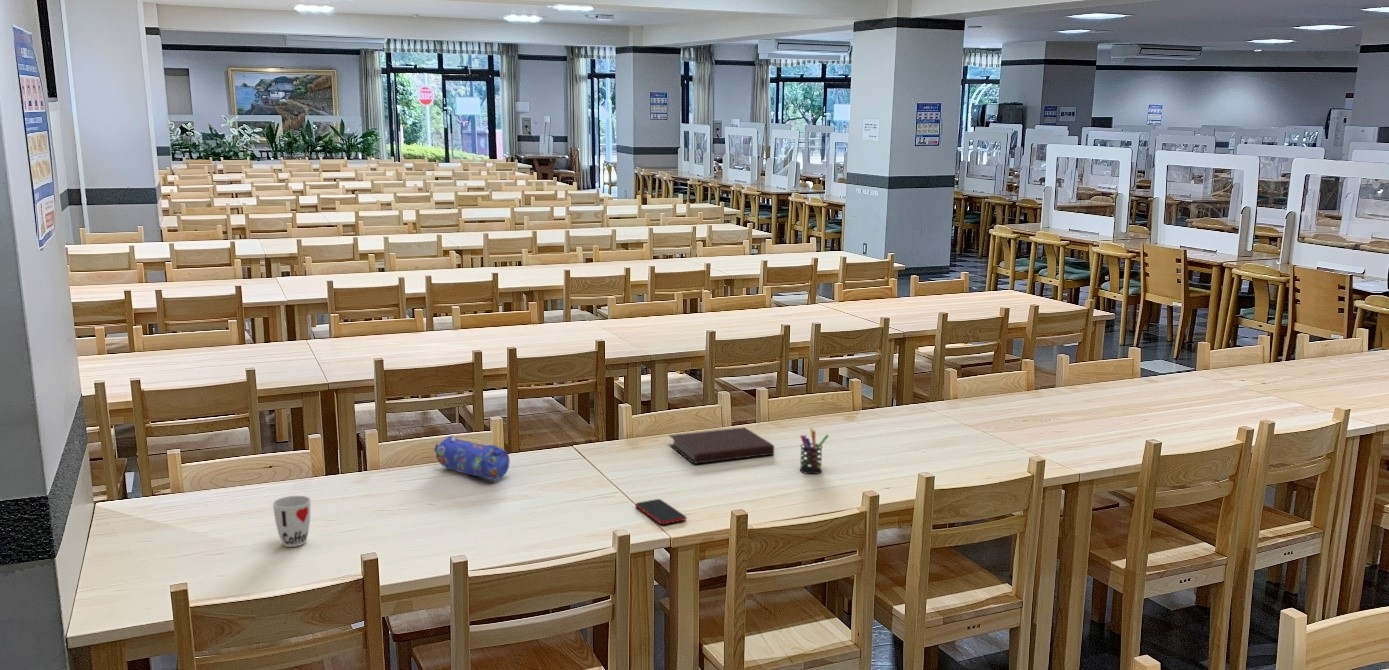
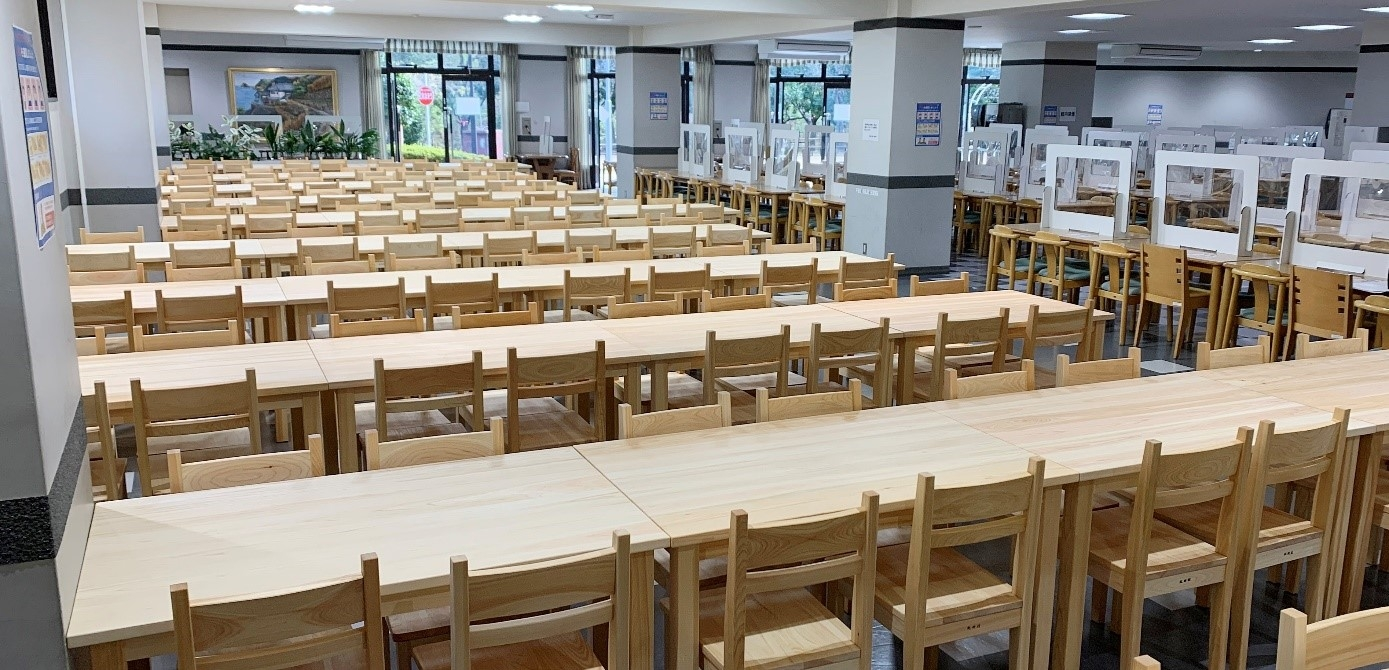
- notebook (720, 445)
- pen holder (814, 449)
- smartphone (660, 511)
- pencil case (471, 456)
- cup (293, 522)
